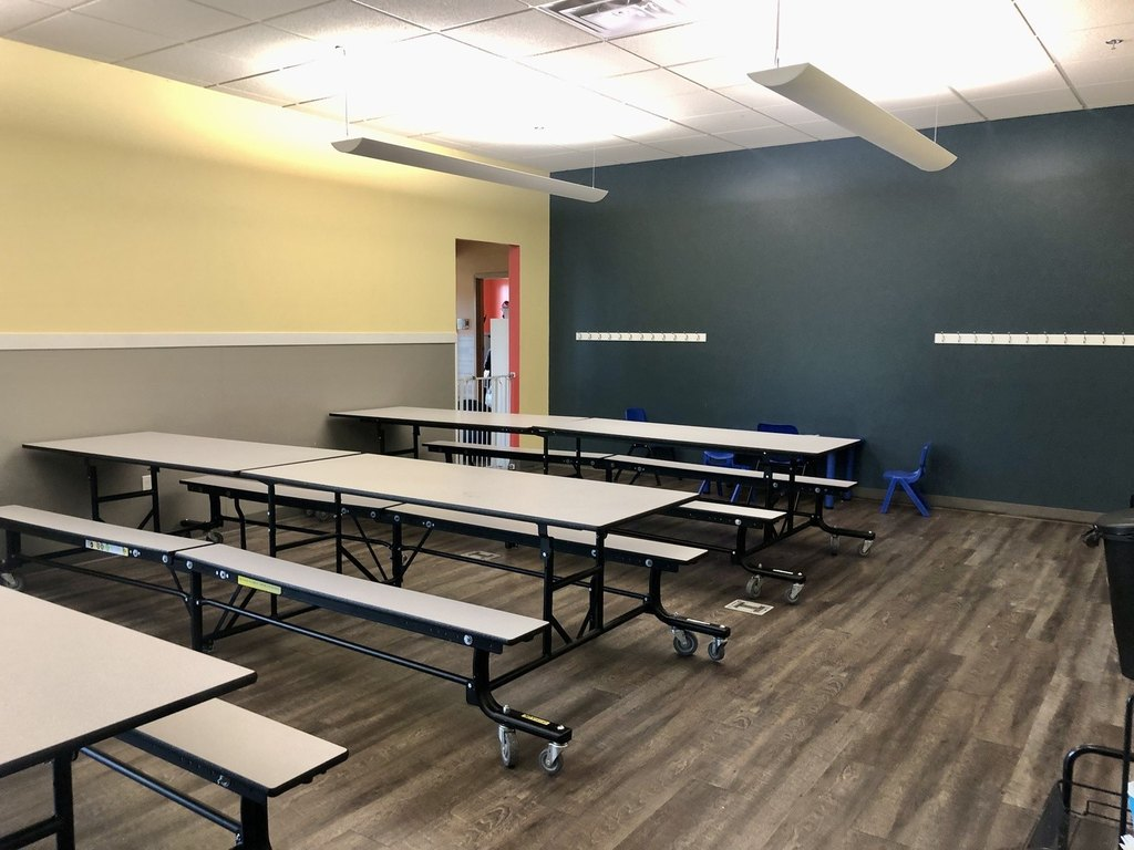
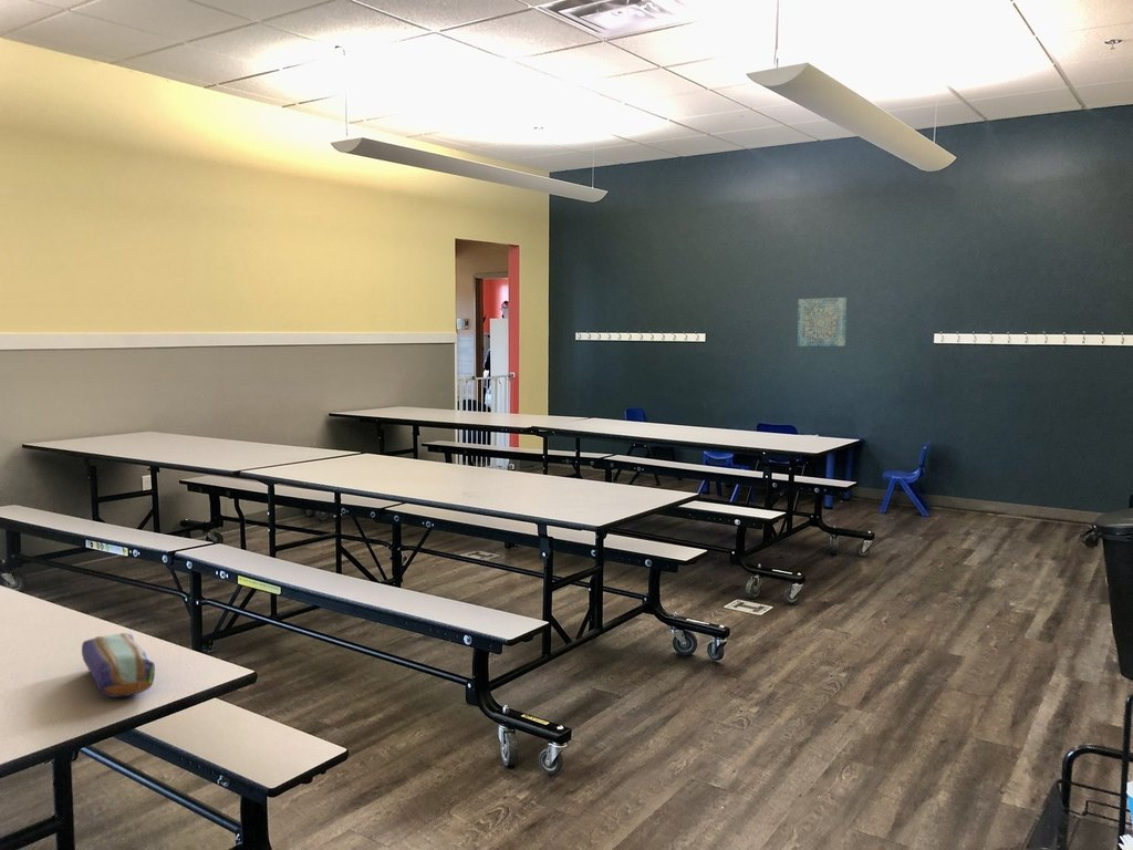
+ pencil case (116, 662)
+ wall art (821, 322)
